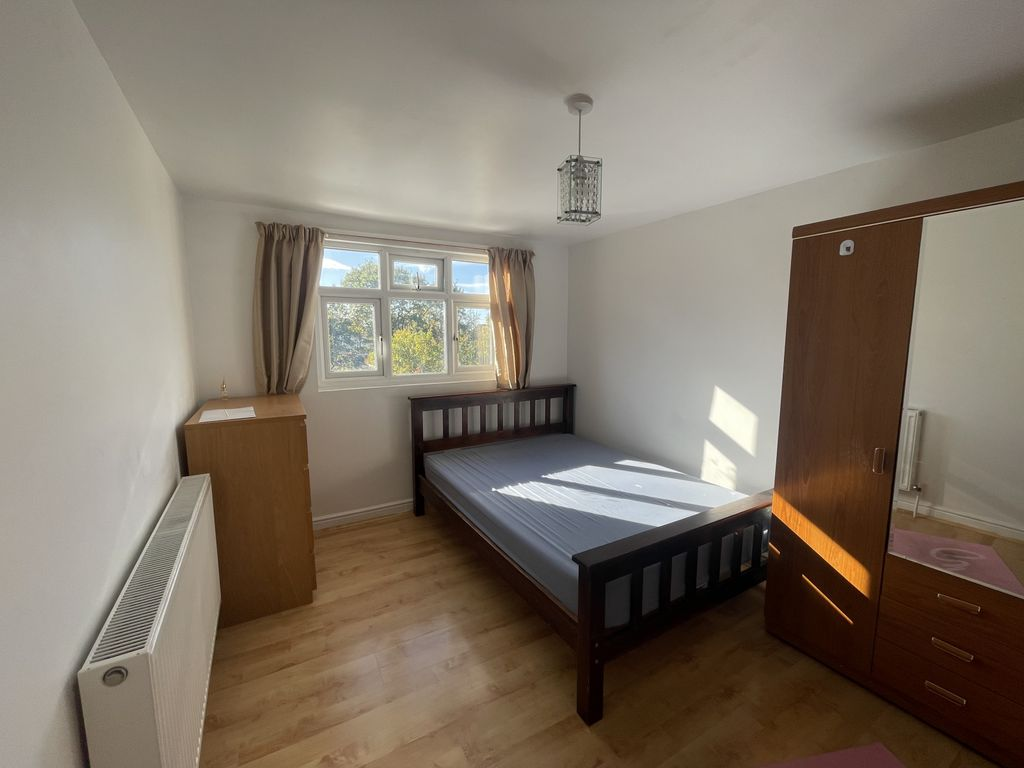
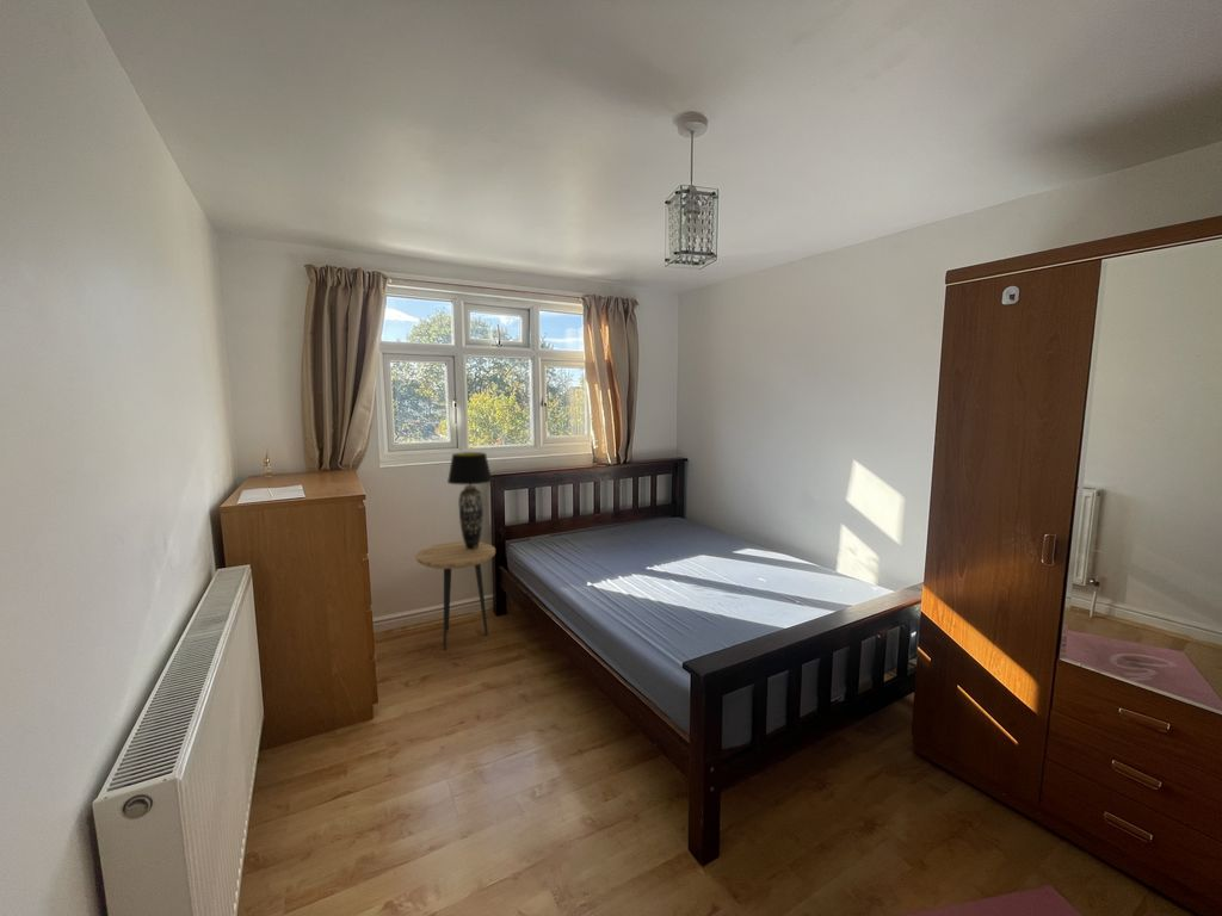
+ table lamp (470, 501)
+ side table (449, 594)
